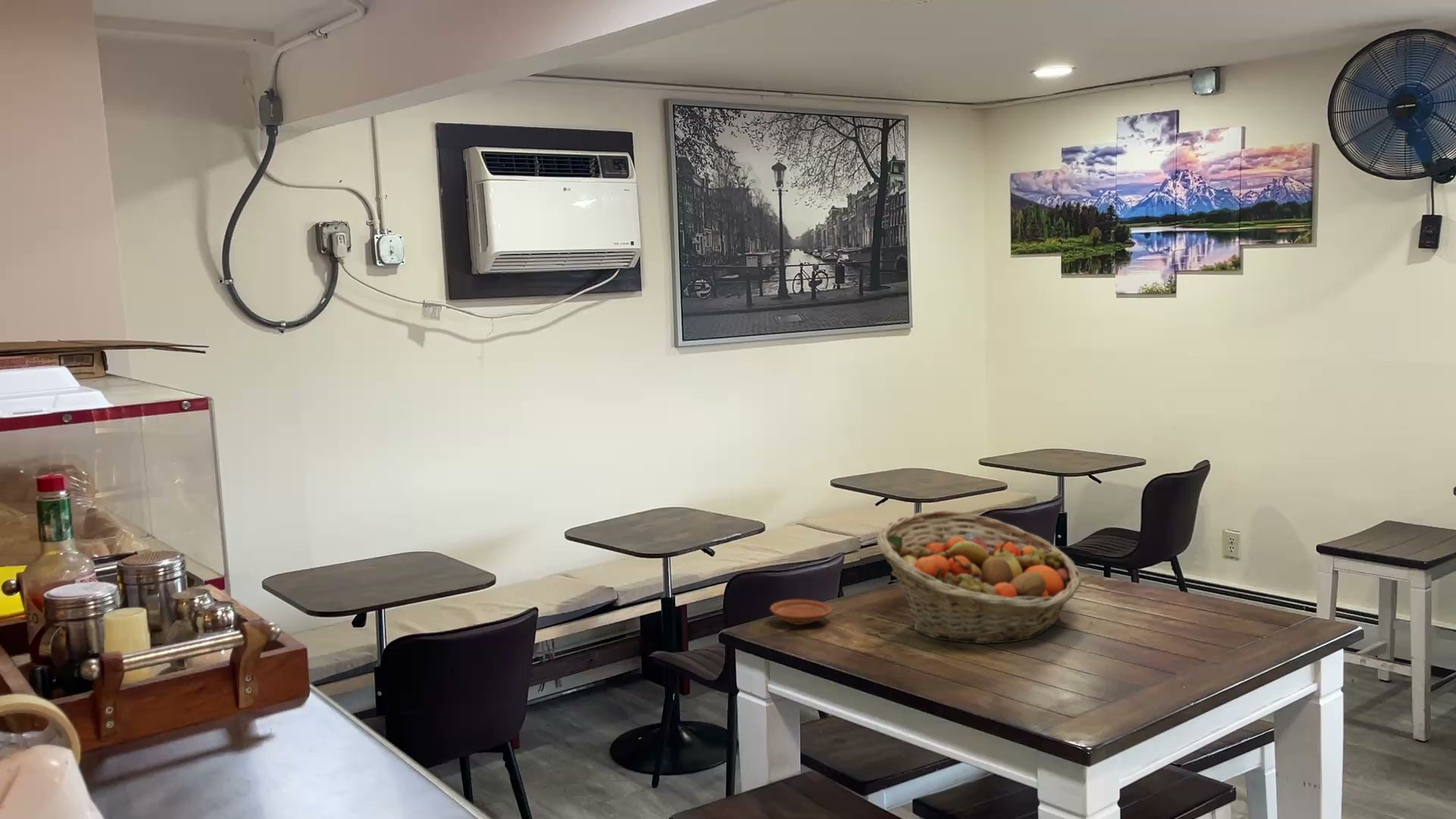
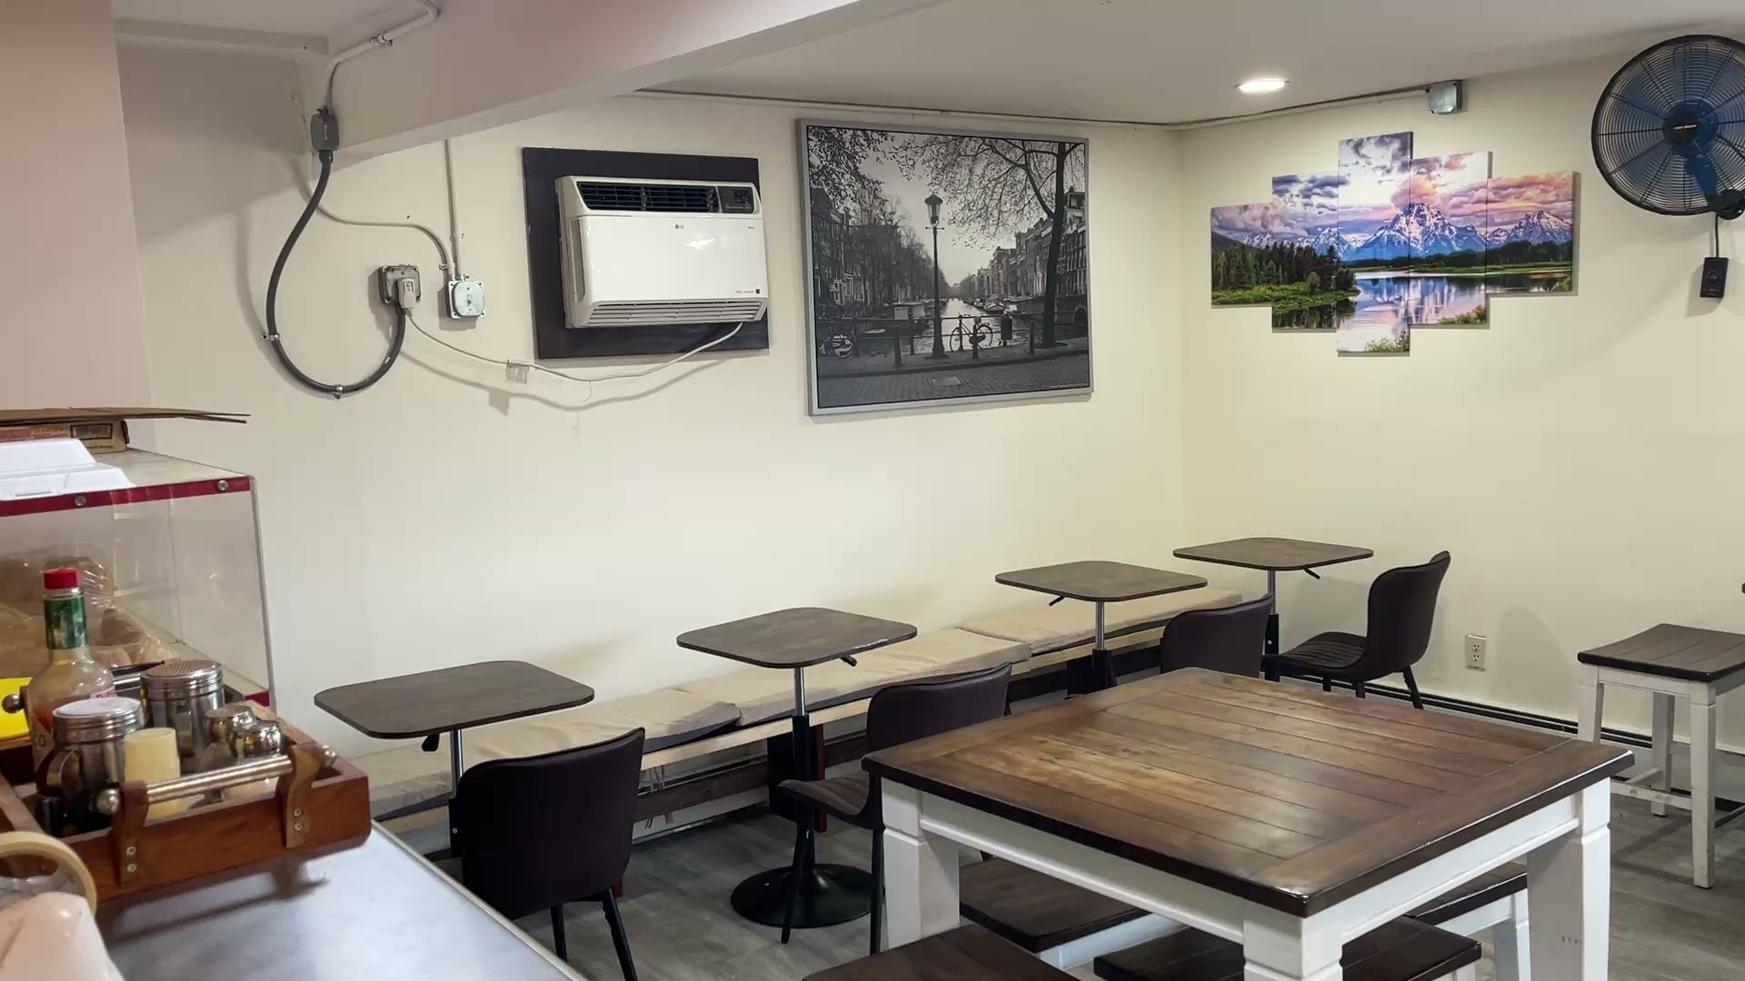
- plate (802, 613)
- fruit basket (978, 573)
